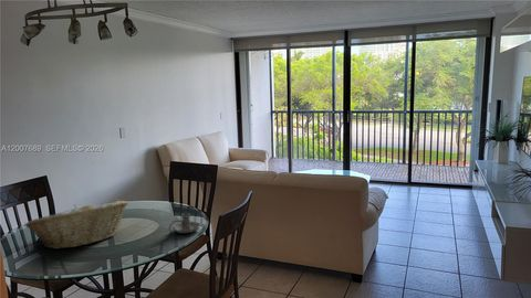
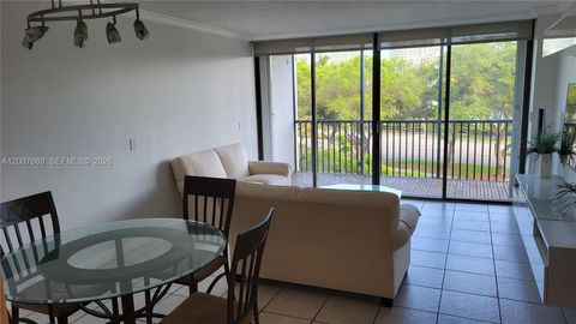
- candle holder (183, 223)
- fruit basket (80, 220)
